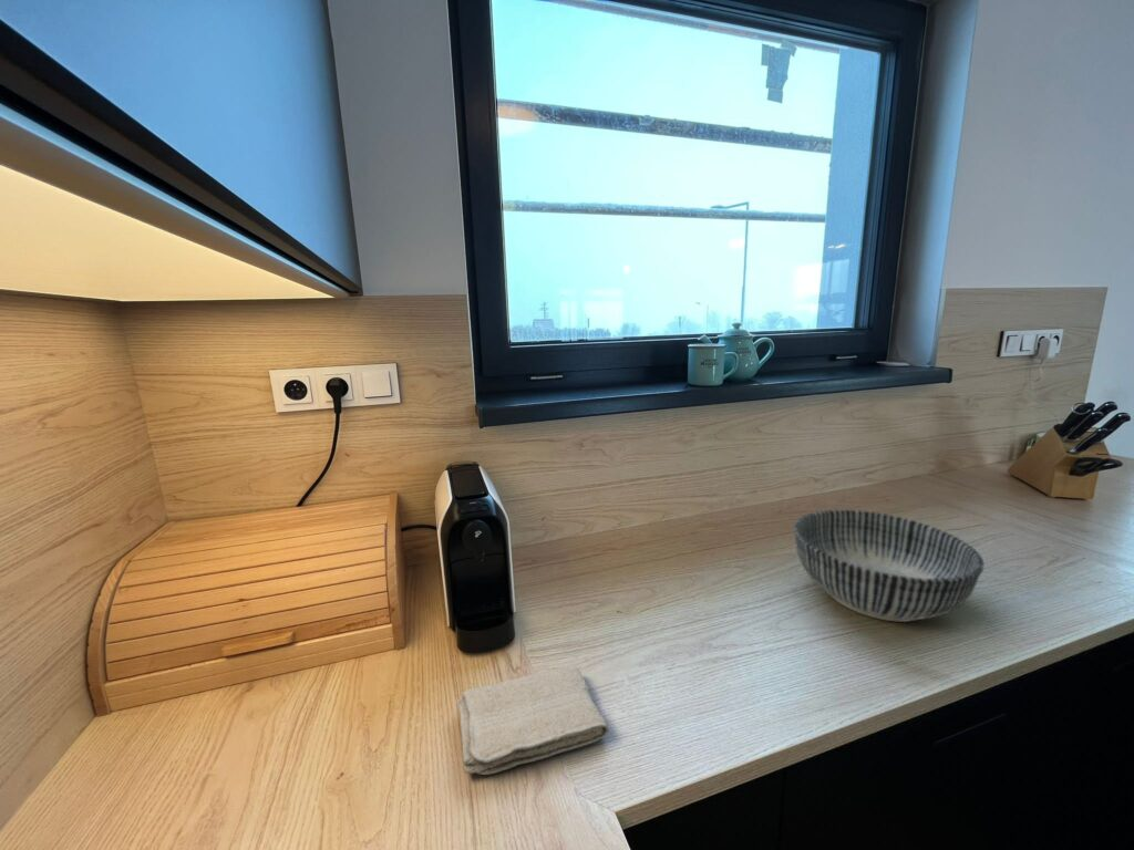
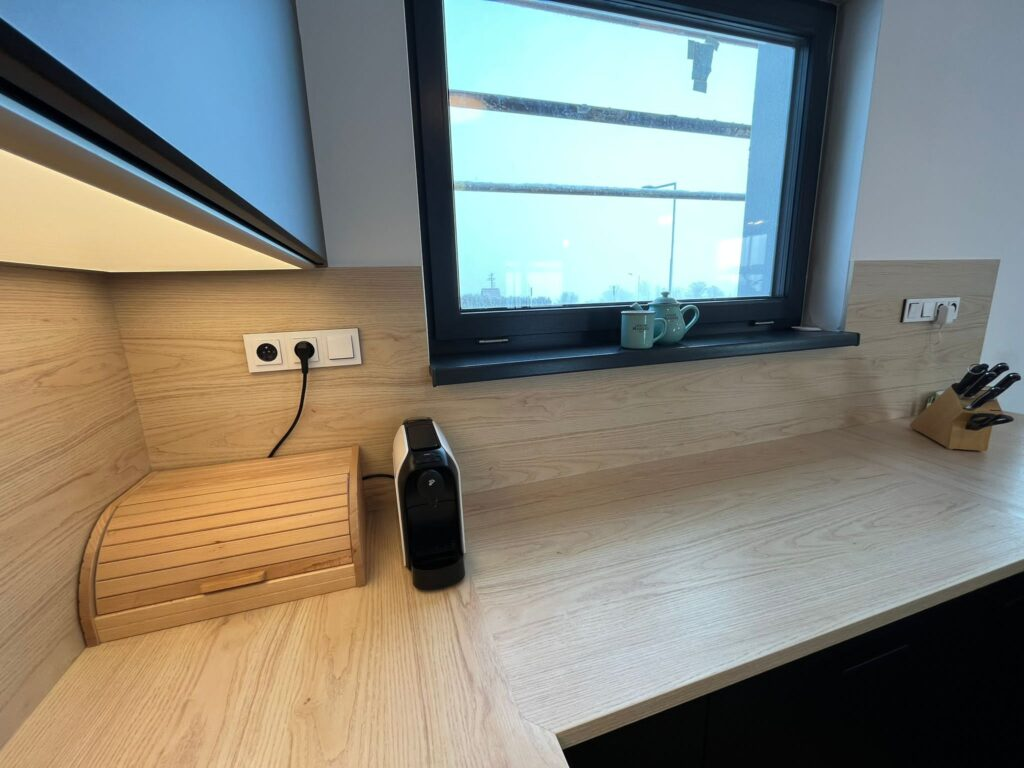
- washcloth (528, 713)
- bowl (876, 567)
